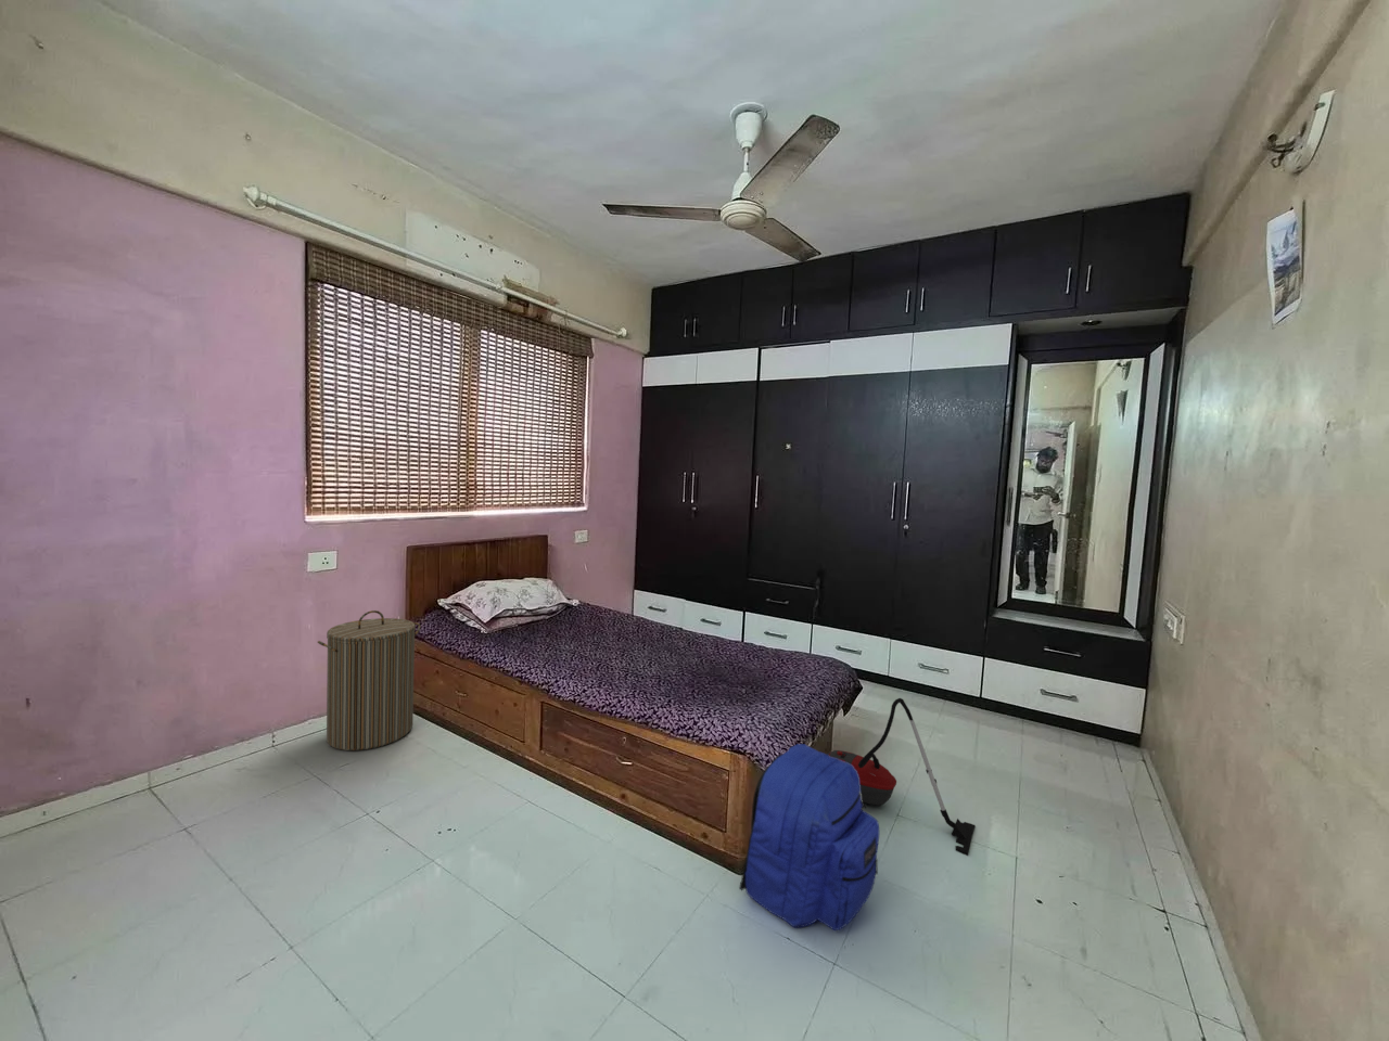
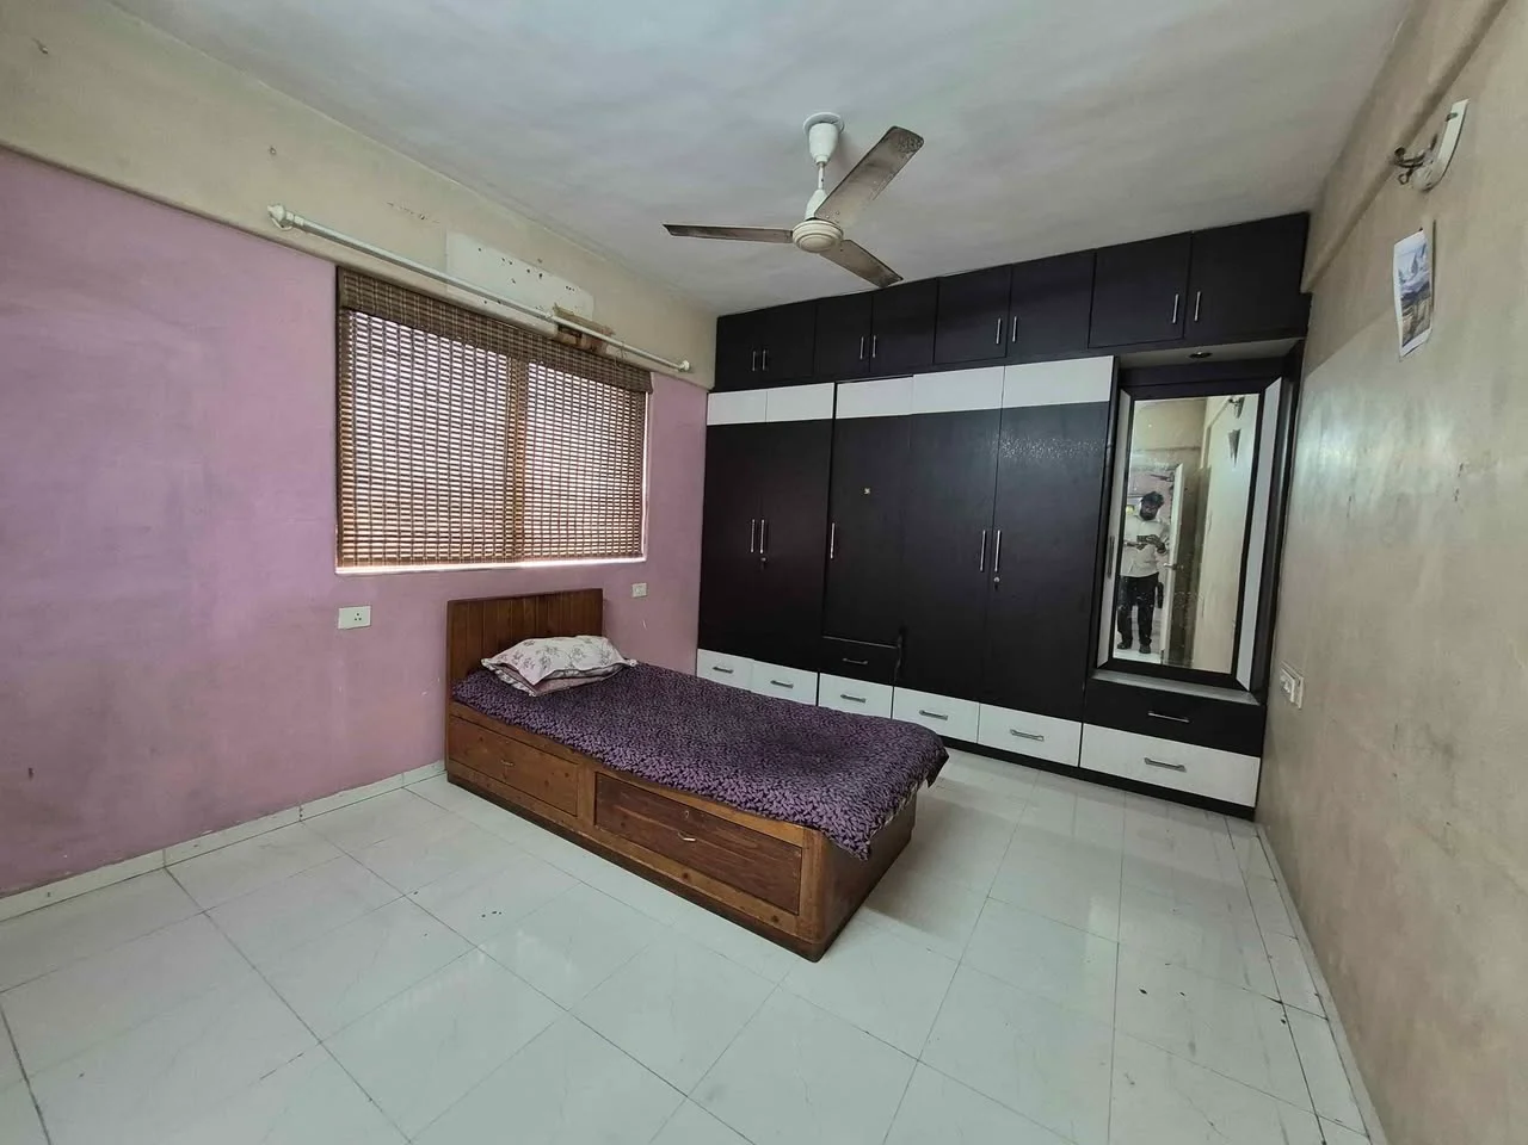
- laundry hamper (372, 671)
- vacuum cleaner (883, 765)
- backpack (816, 826)
